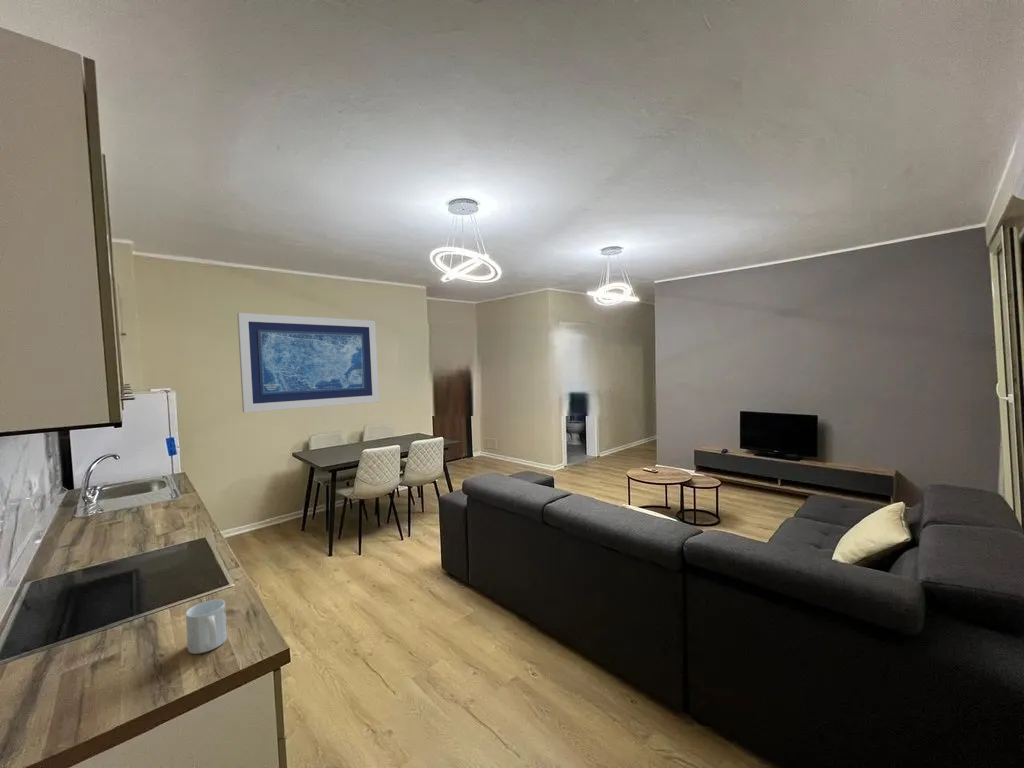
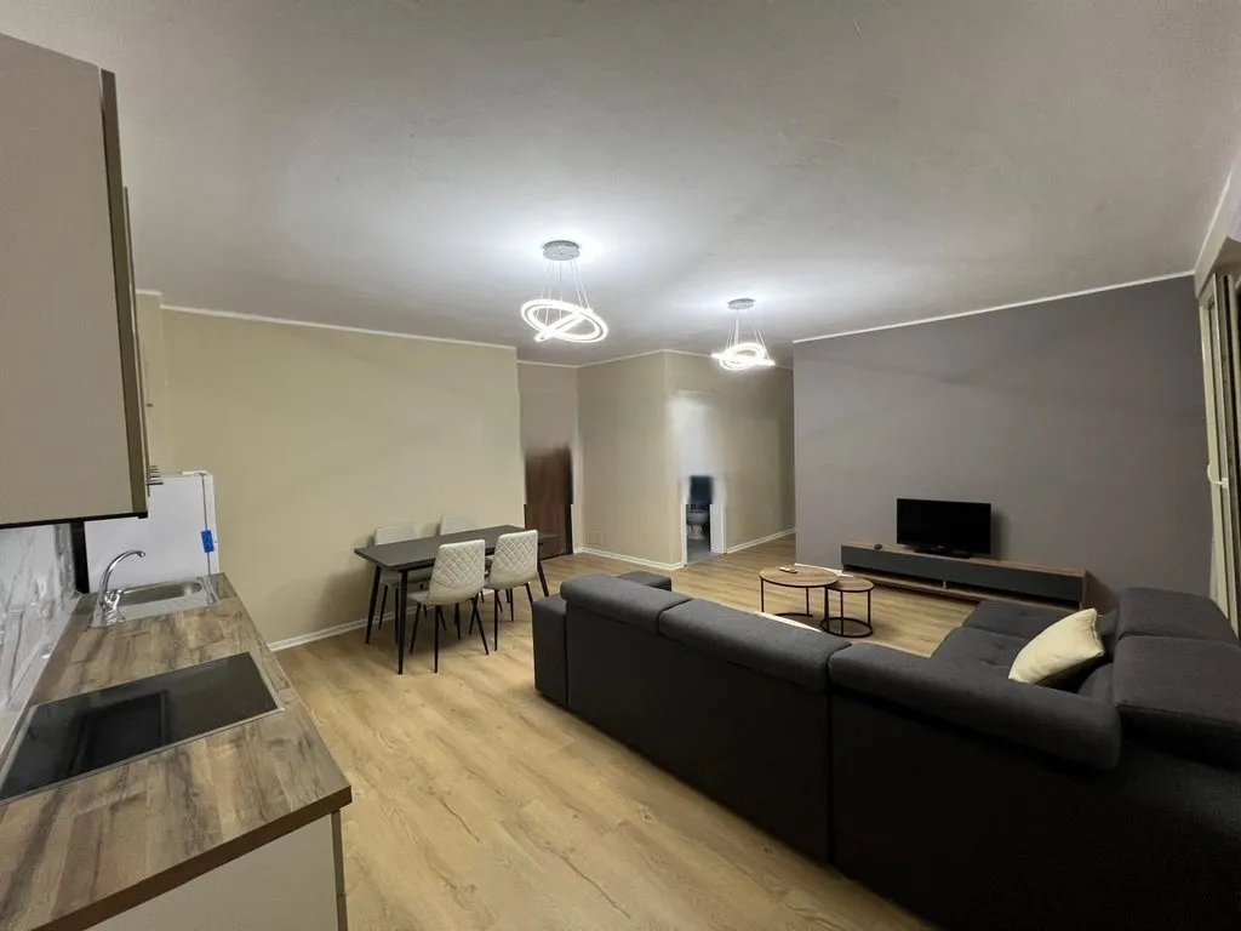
- wall art (315, 362)
- mug (208, 628)
